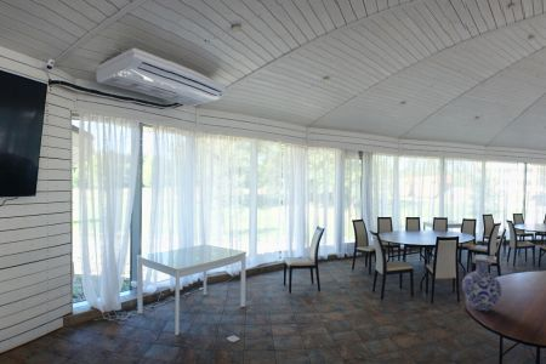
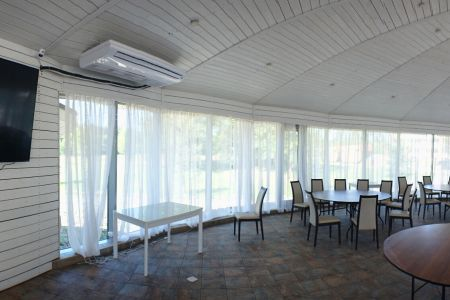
- vase (480, 284)
